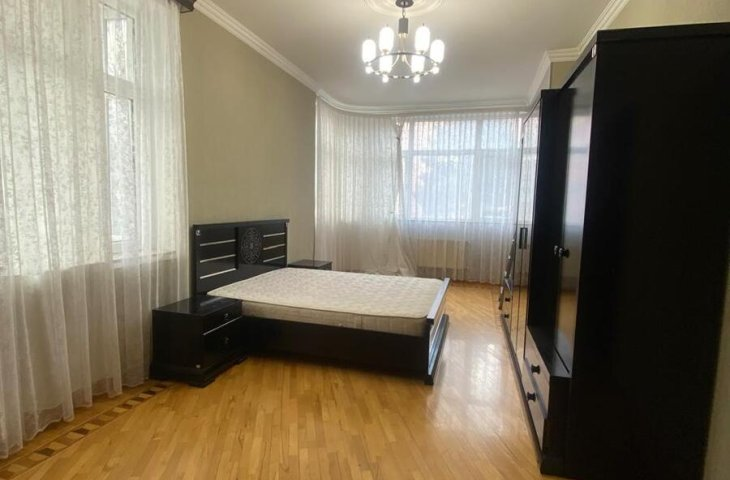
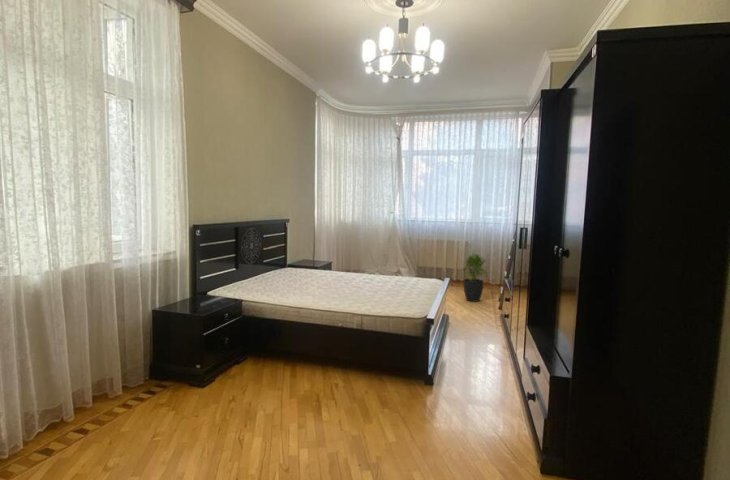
+ potted plant (475, 276)
